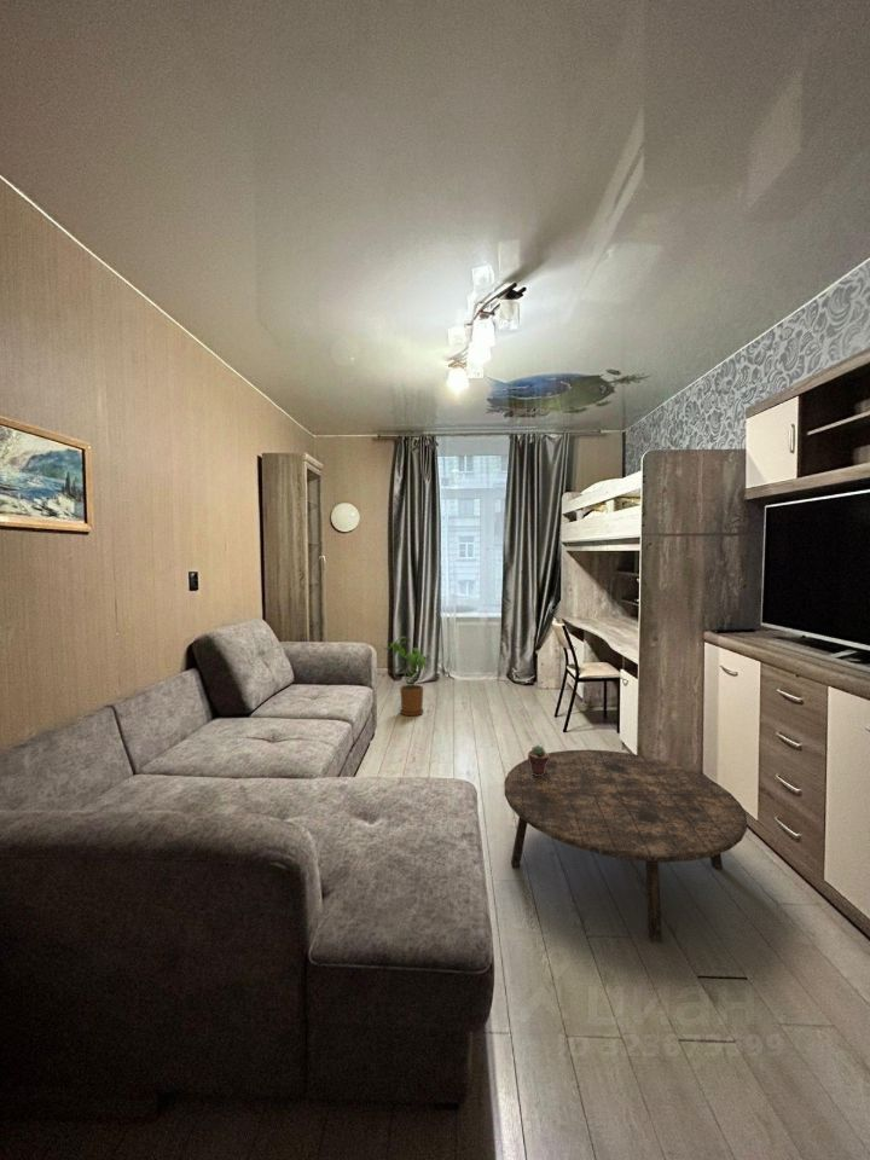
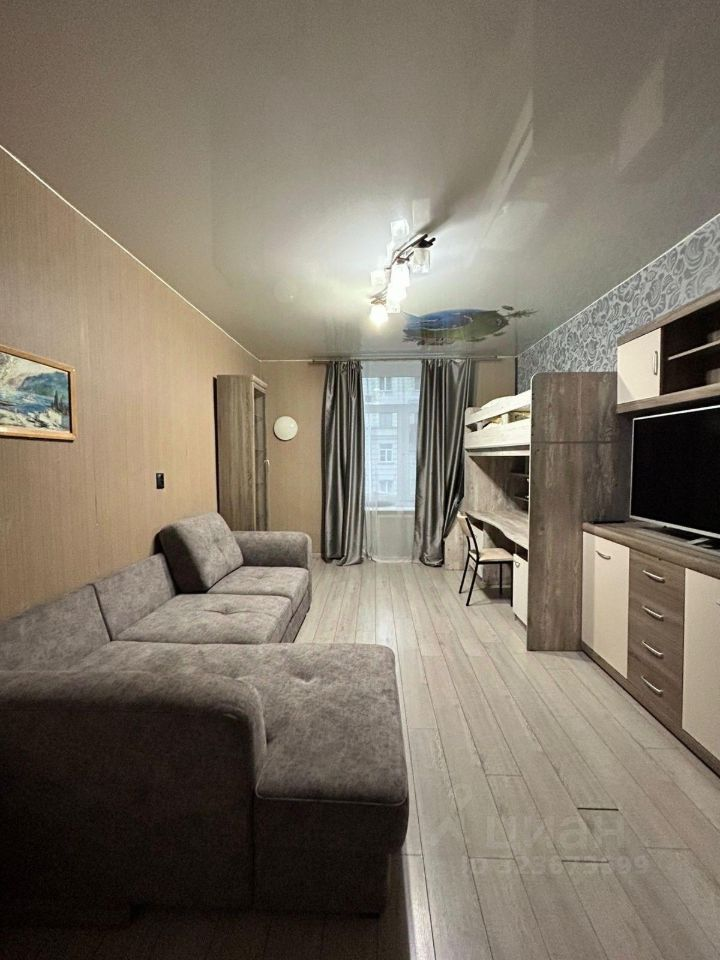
- potted succulent (538, 759)
- coffee table (615, 828)
- house plant (410, 674)
